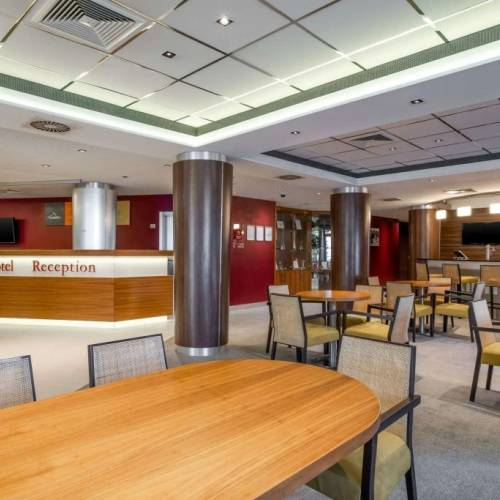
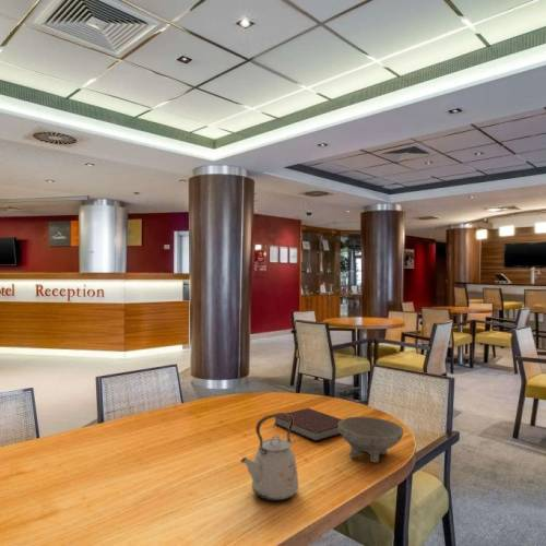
+ bowl (370, 439)
+ notebook (311, 423)
+ kettle (268, 455)
